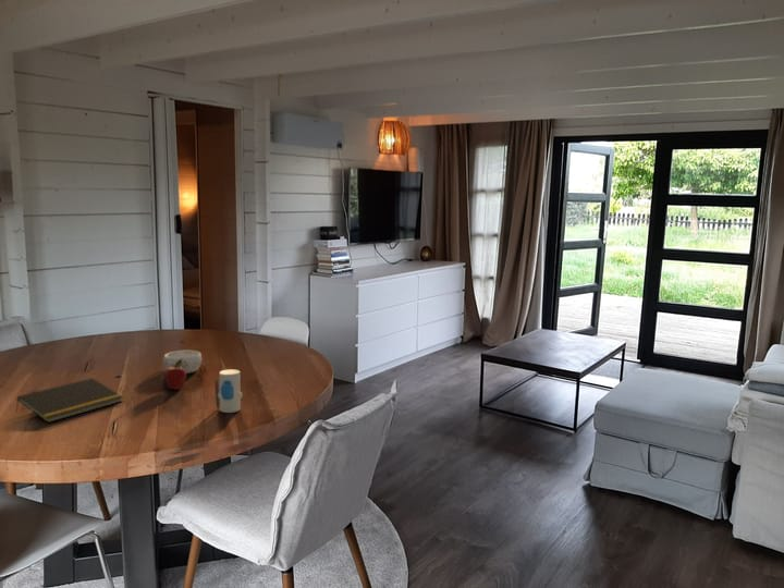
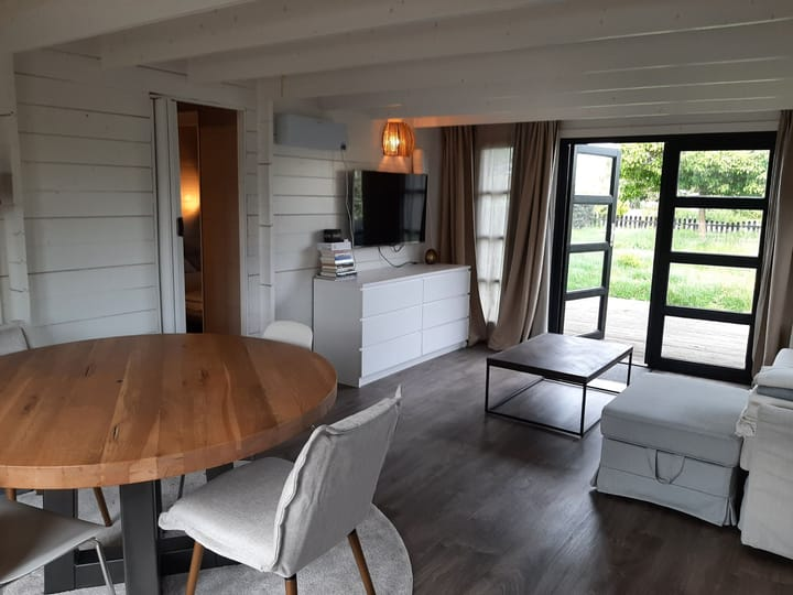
- toy (228, 392)
- decorative bowl (182, 362)
- fruit (175, 373)
- notepad (72, 399)
